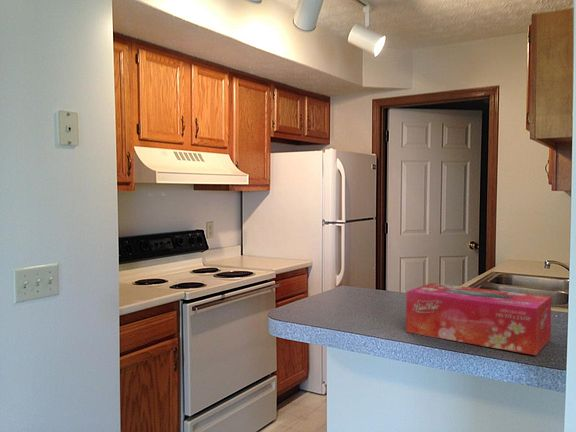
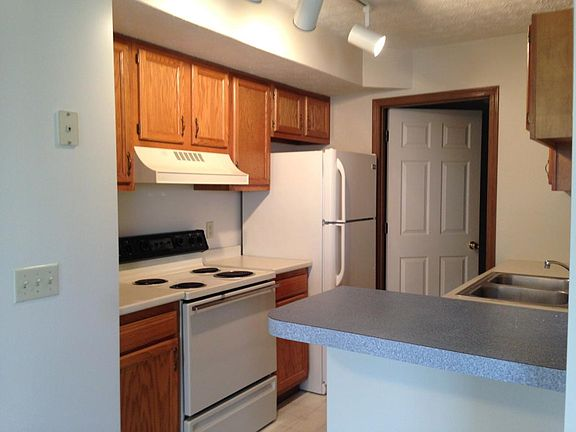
- tissue box (476, 314)
